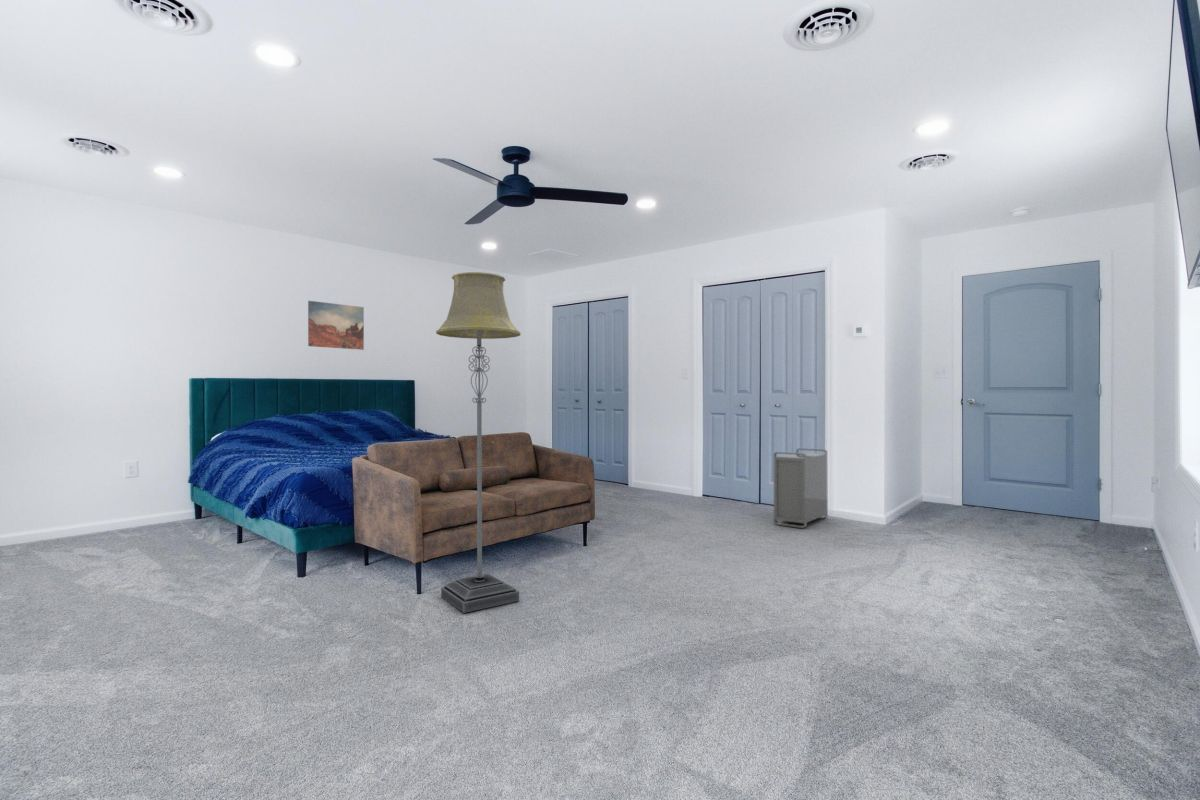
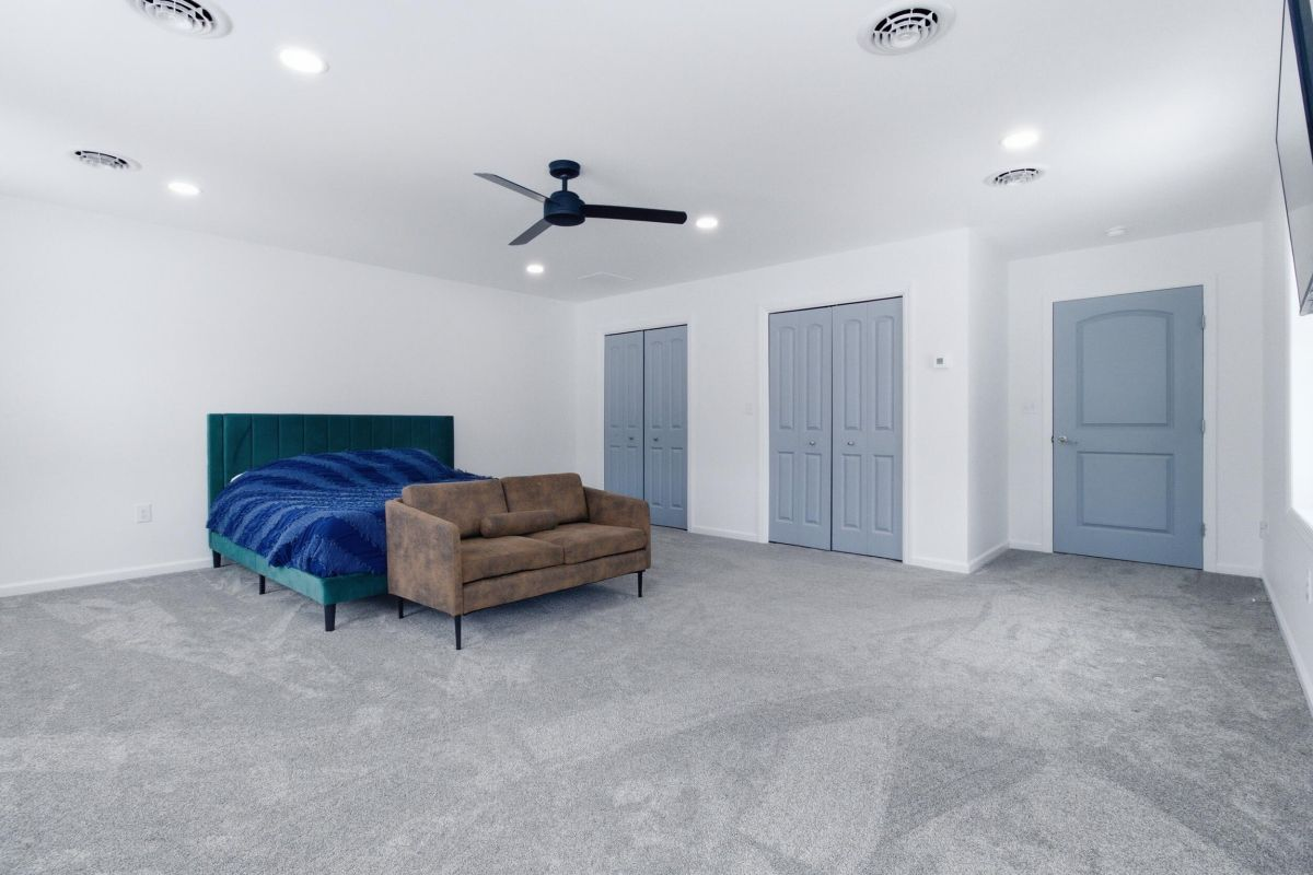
- storage bin (801, 485)
- floor lamp (479, 437)
- wall art (336, 326)
